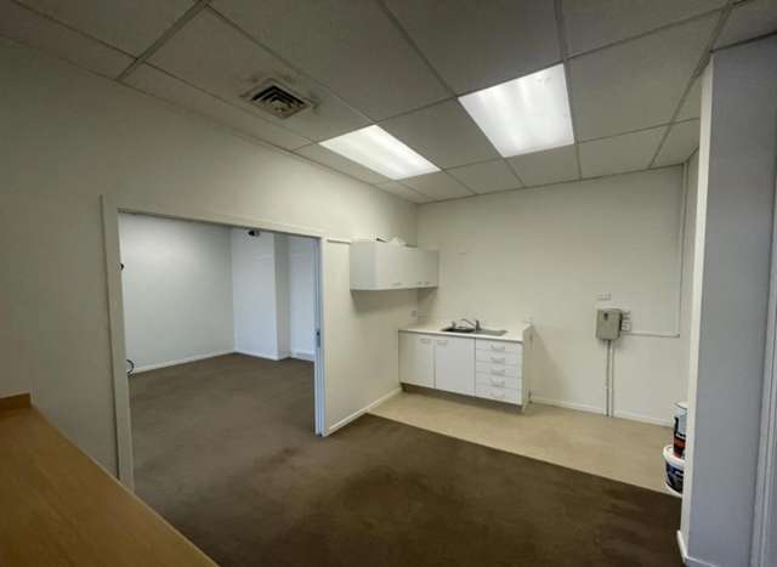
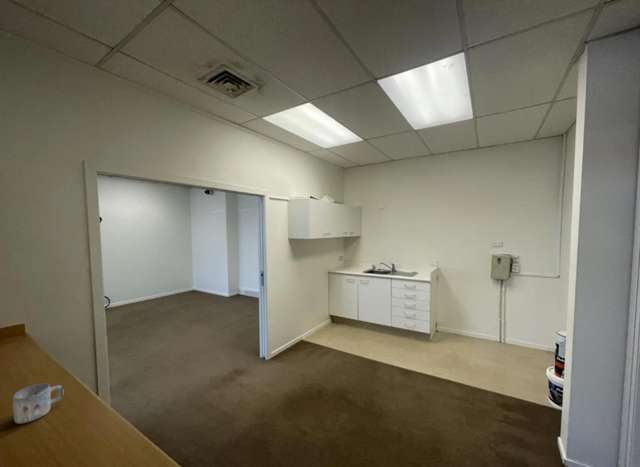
+ mug (39, 399)
